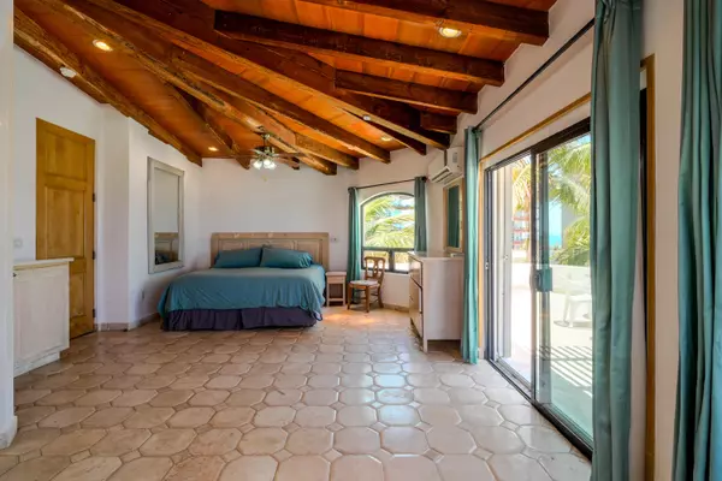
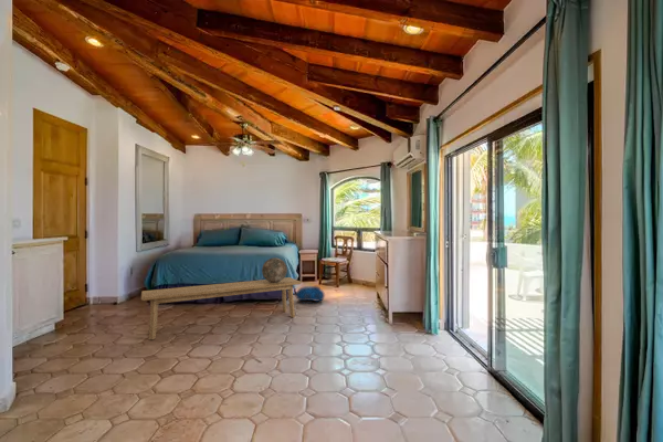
+ bench (227, 295)
+ backpack (308, 294)
+ decorative sphere (274, 270)
